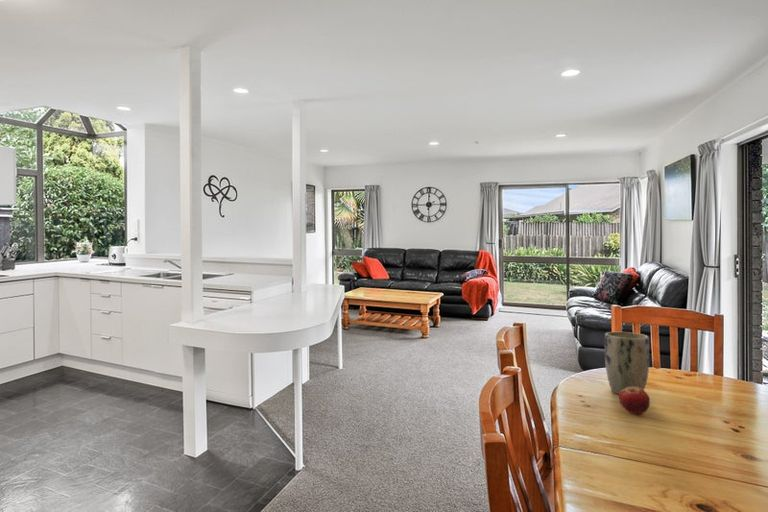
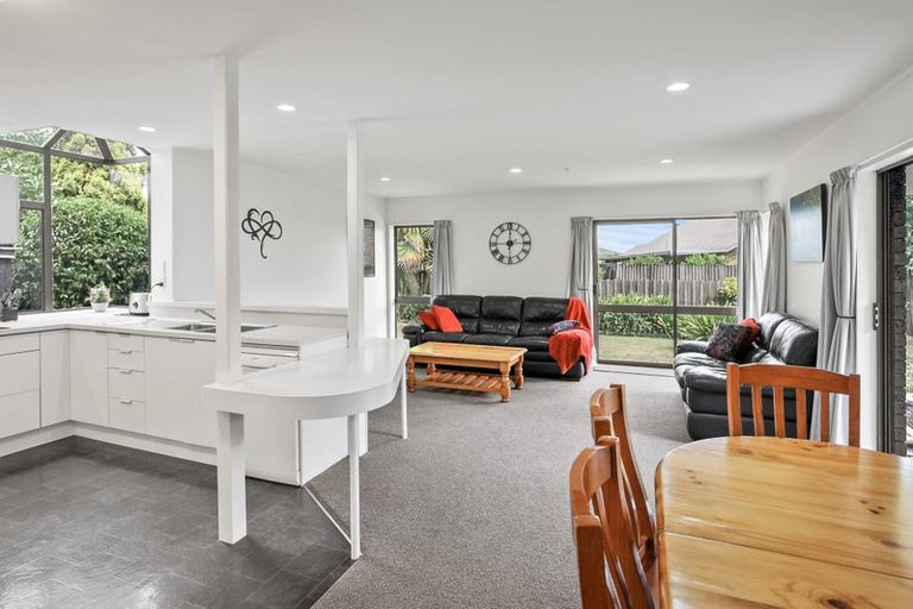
- fruit (634, 400)
- plant pot (626, 363)
